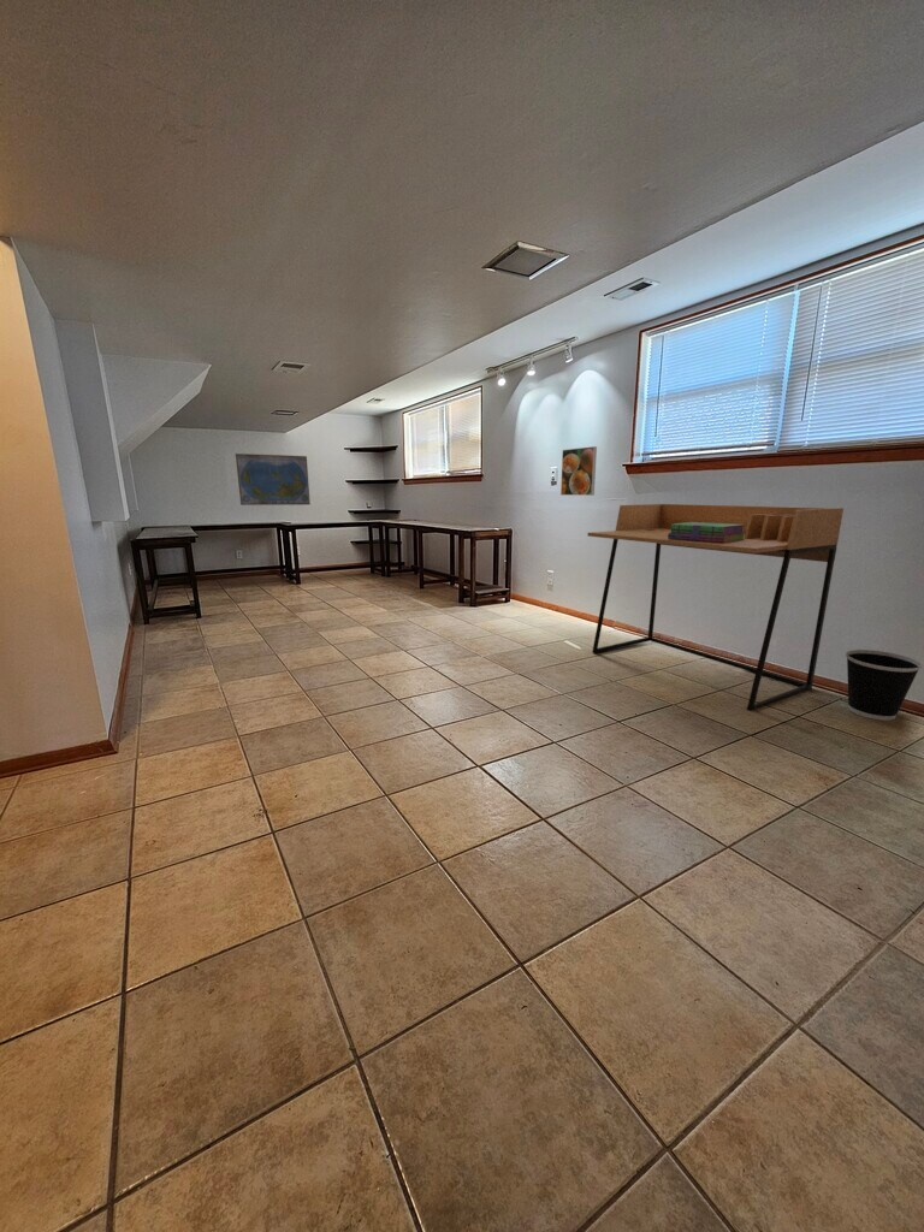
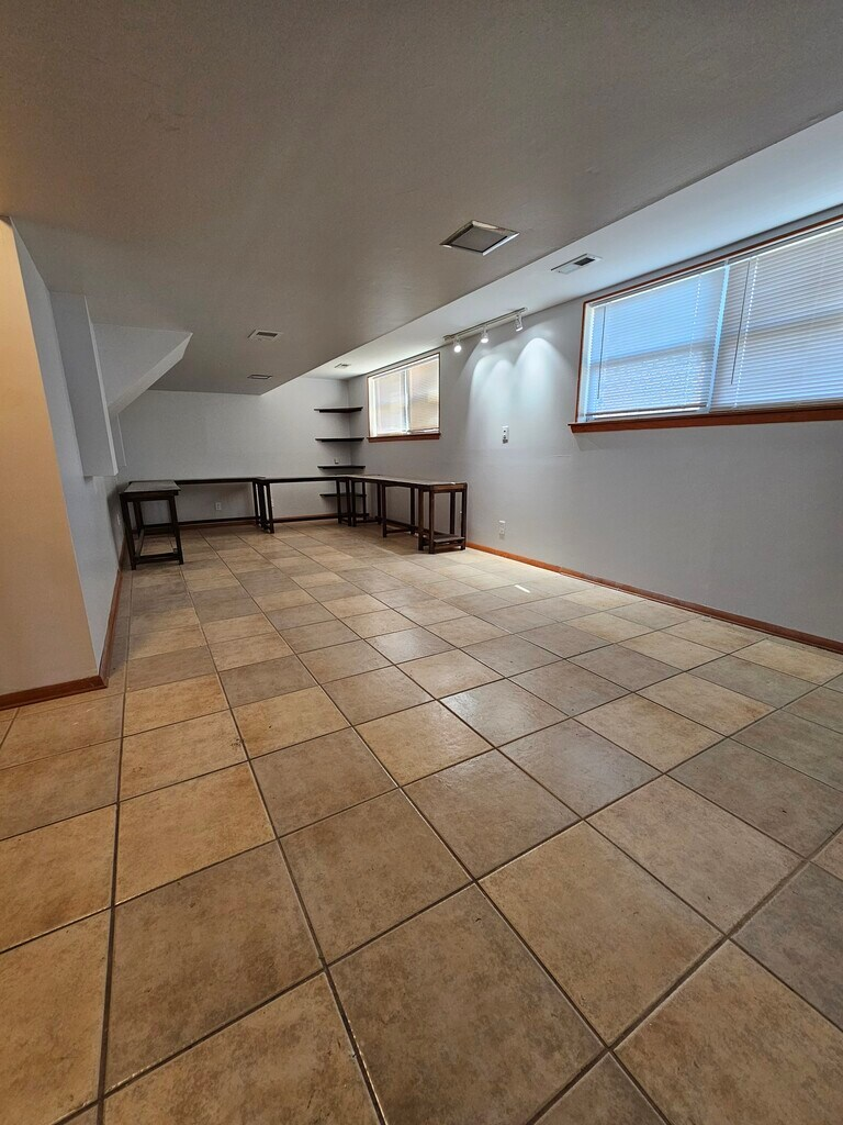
- world map (274, 480)
- stack of books (706, 531)
- wastebasket (876, 686)
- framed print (578, 472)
- desk (656, 592)
